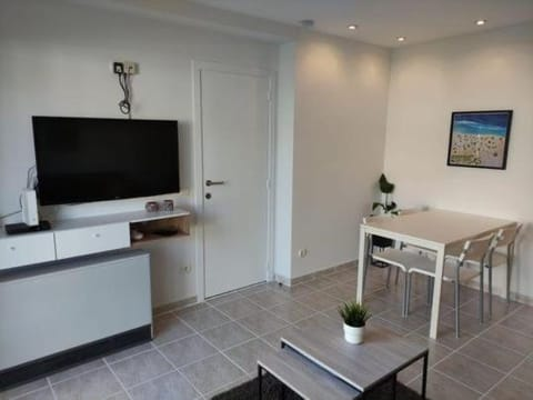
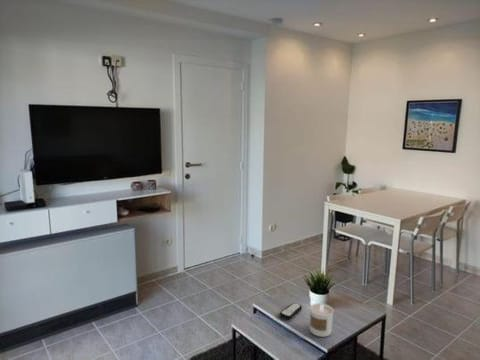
+ remote control (291, 310)
+ candle (321, 317)
